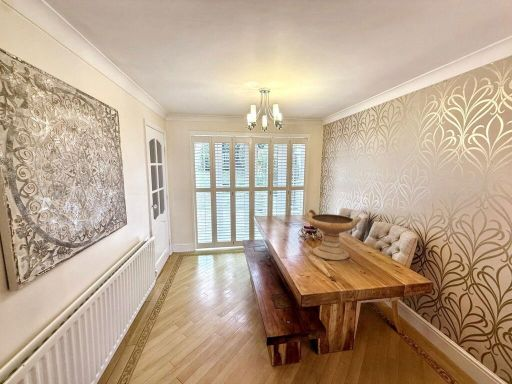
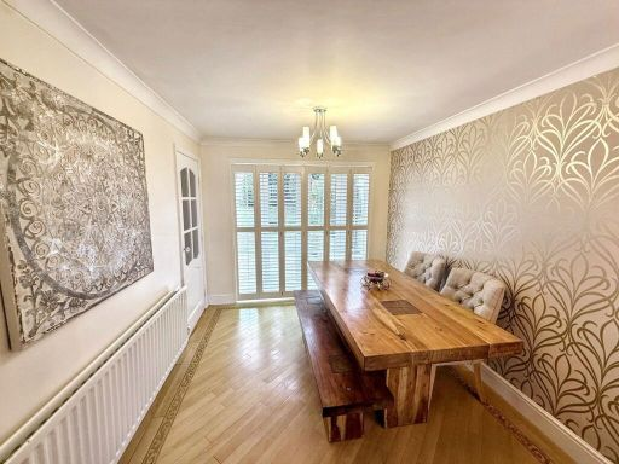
- decorative bowl (331, 233)
